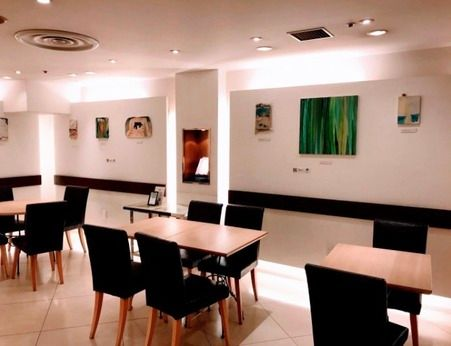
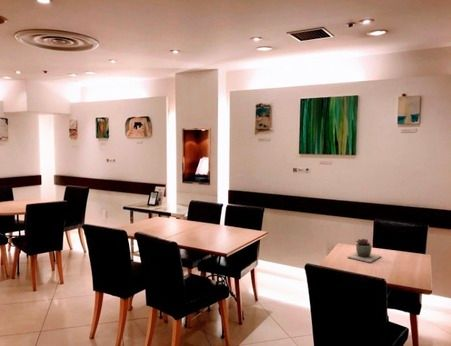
+ succulent plant (364, 247)
